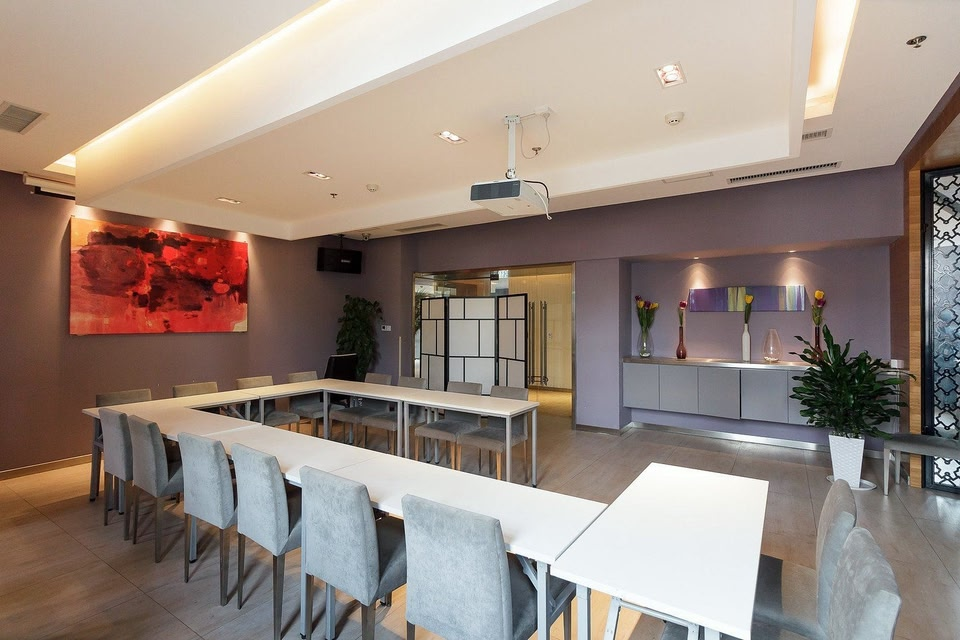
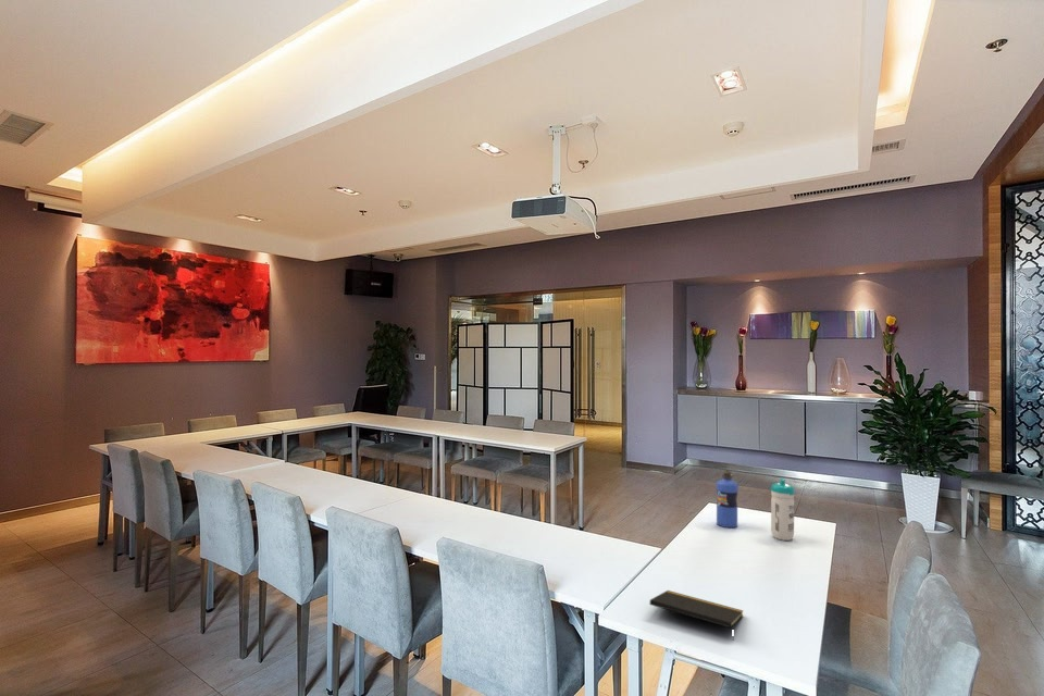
+ water bottle (726, 497)
+ water bottle (782, 508)
+ notepad (696, 607)
